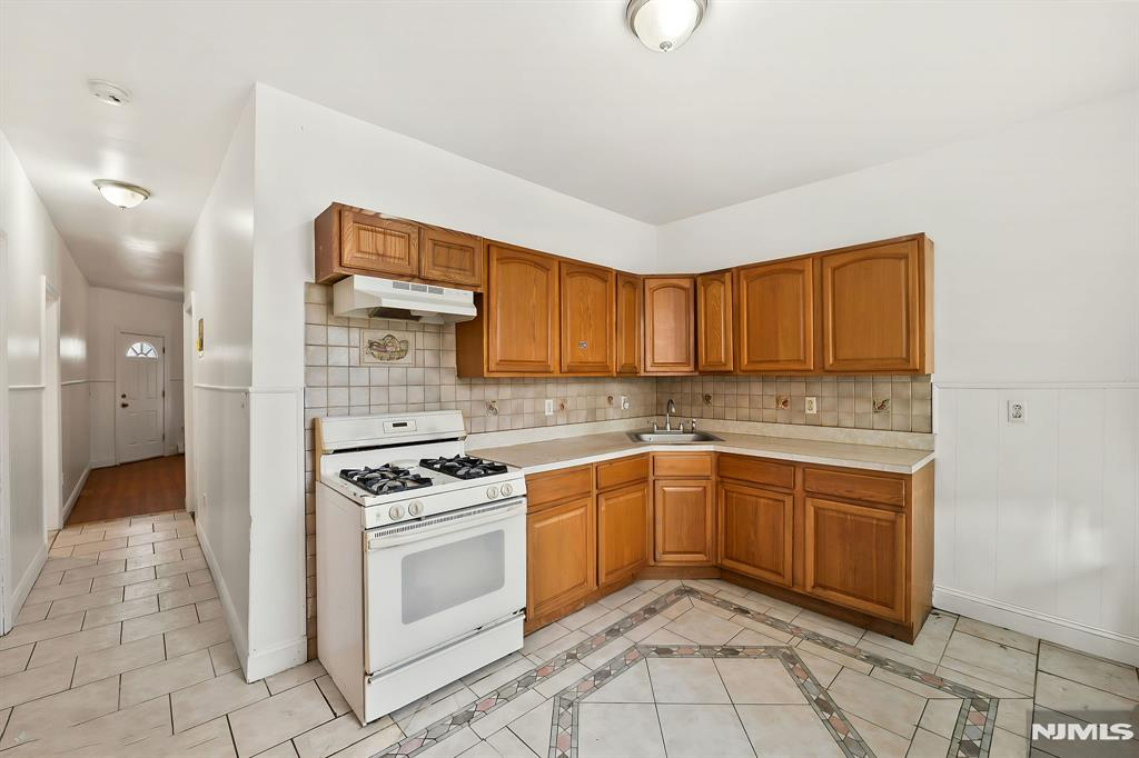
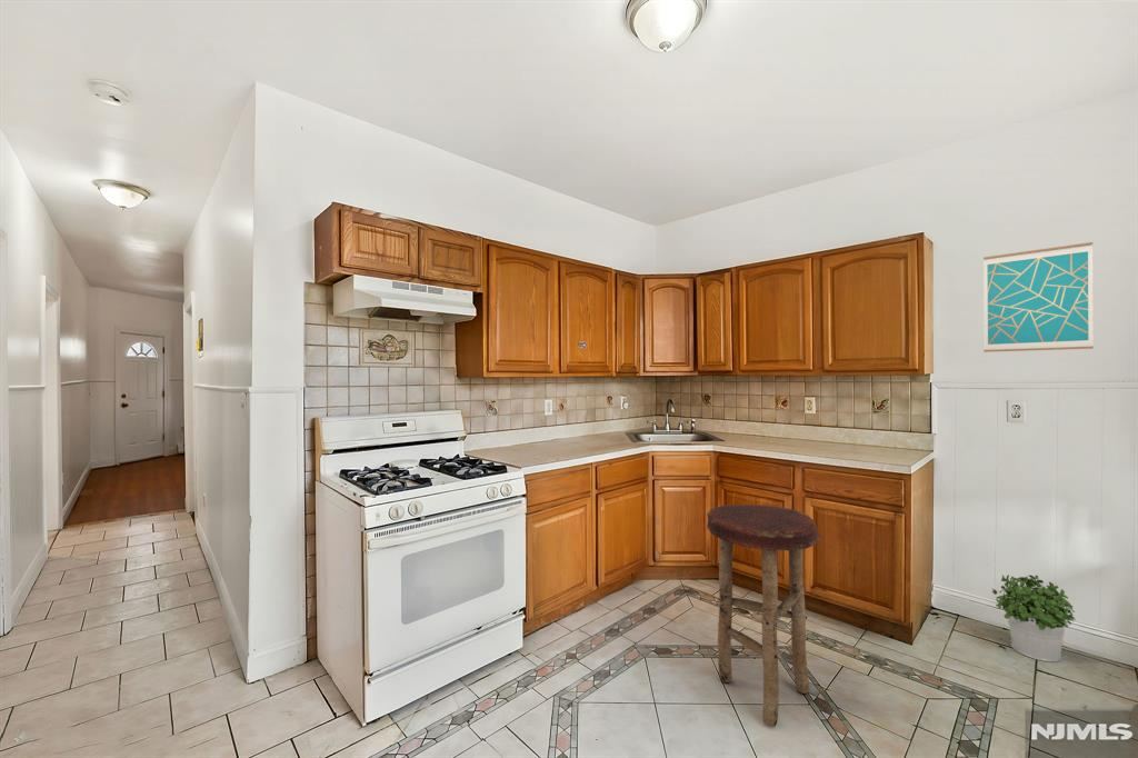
+ wall art (1035, 300)
+ potted plant (1030, 615)
+ stool (761, 606)
